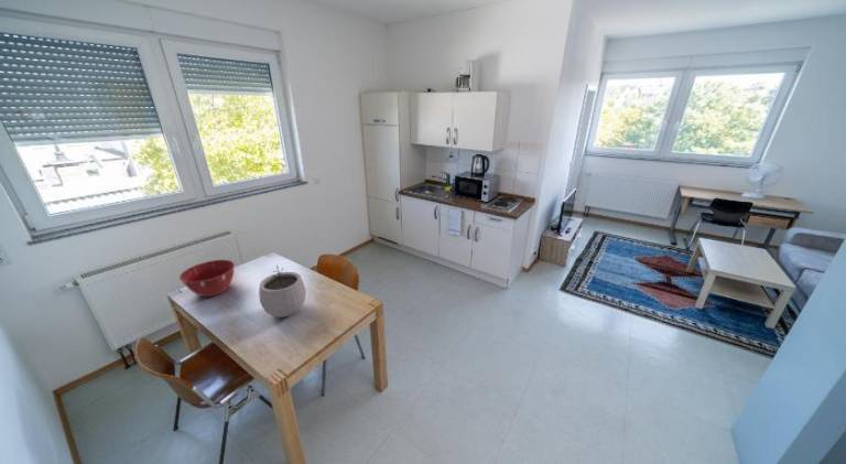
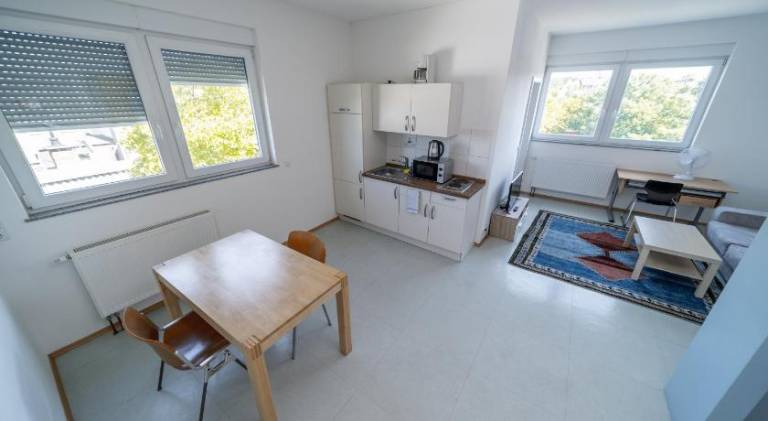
- mixing bowl (210, 280)
- plant pot (282, 289)
